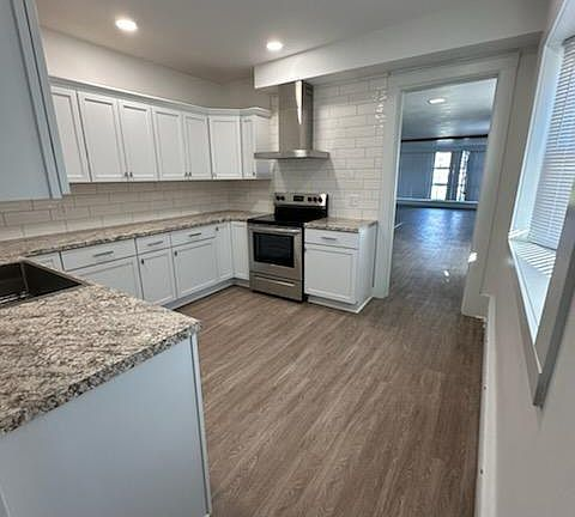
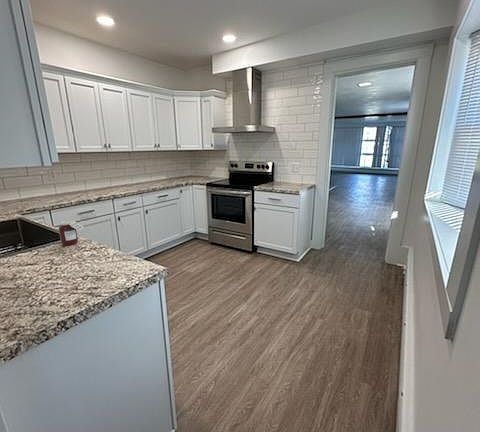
+ jar (71, 232)
